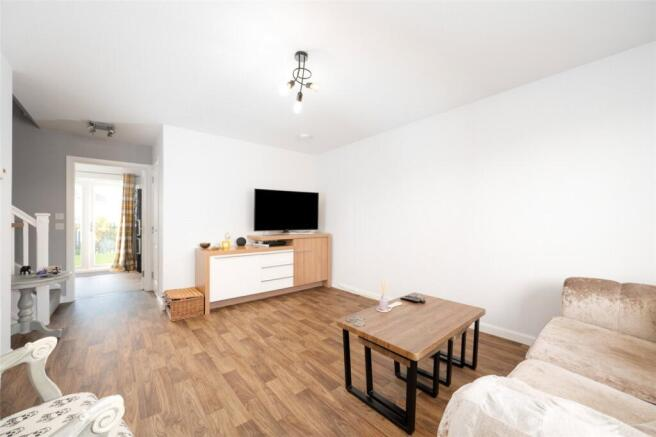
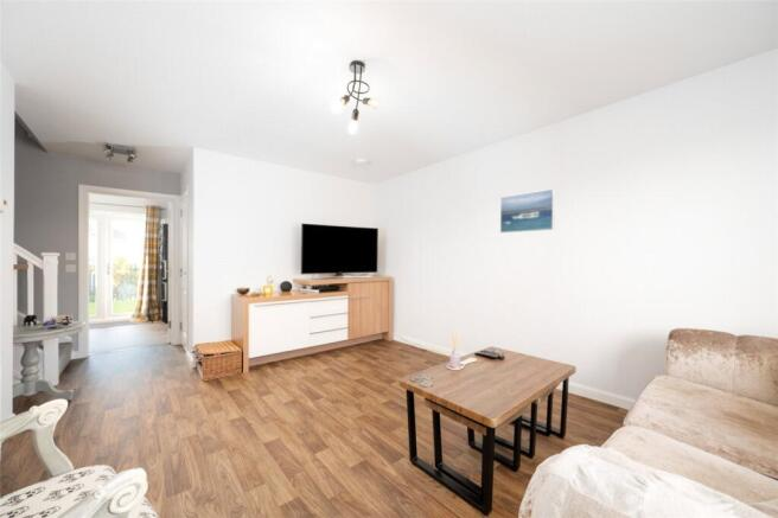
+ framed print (525, 212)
